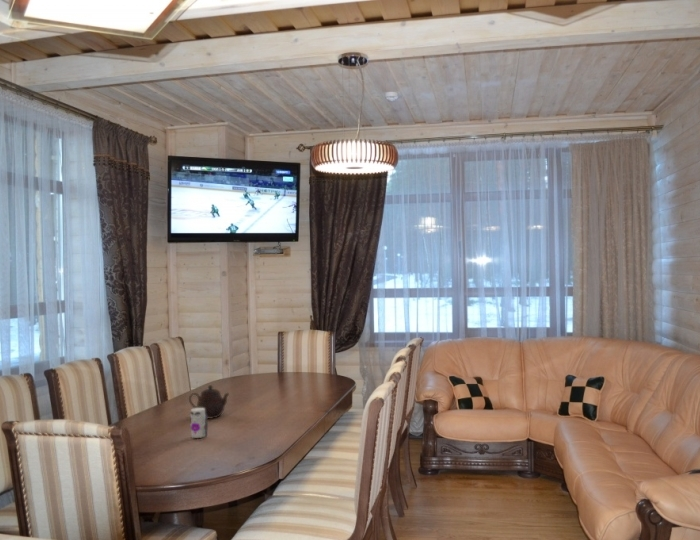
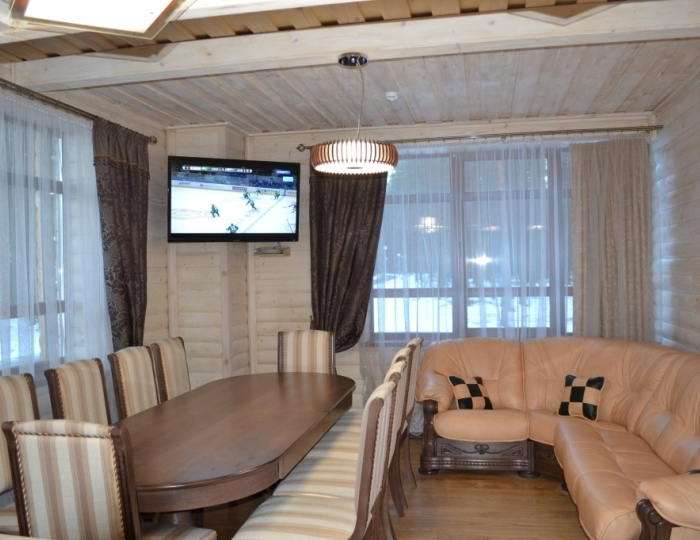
- toy (200, 422)
- teapot (209, 400)
